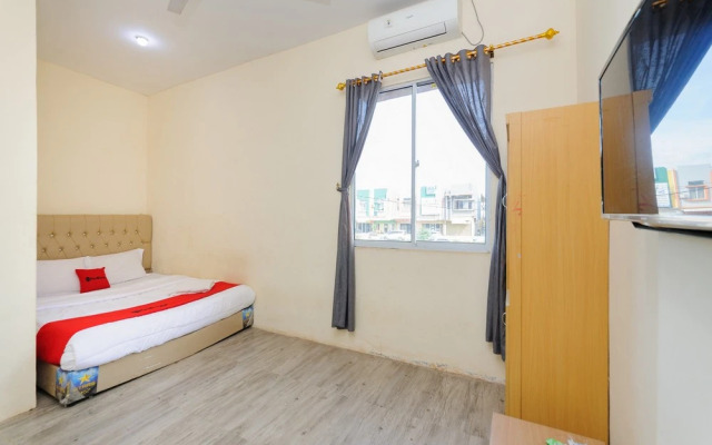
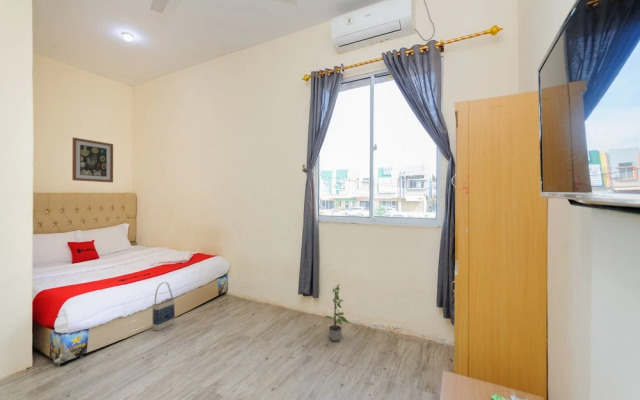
+ bag (163, 304)
+ potted plant (338, 310)
+ wall art (93, 161)
